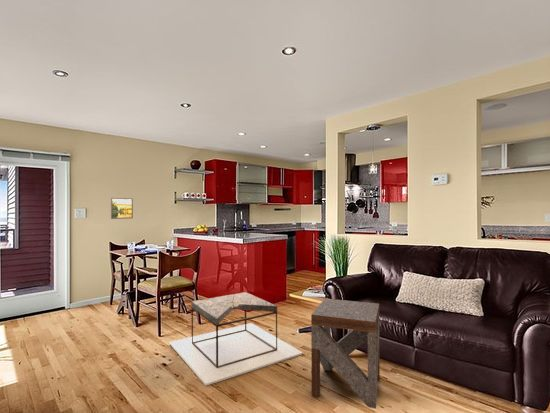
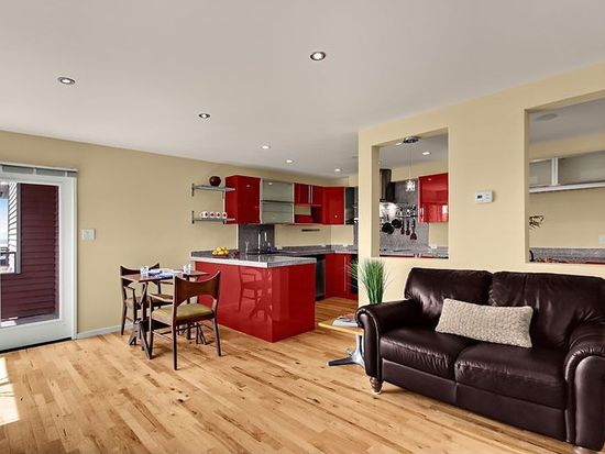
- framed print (122, 208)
- side table (347, 347)
- coffee table (233, 321)
